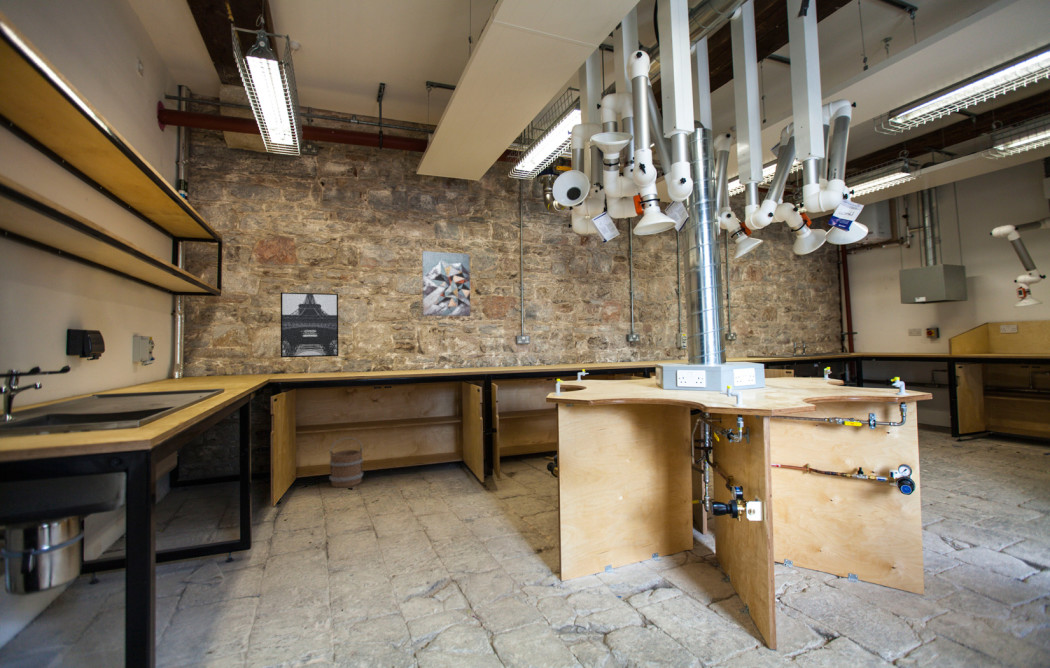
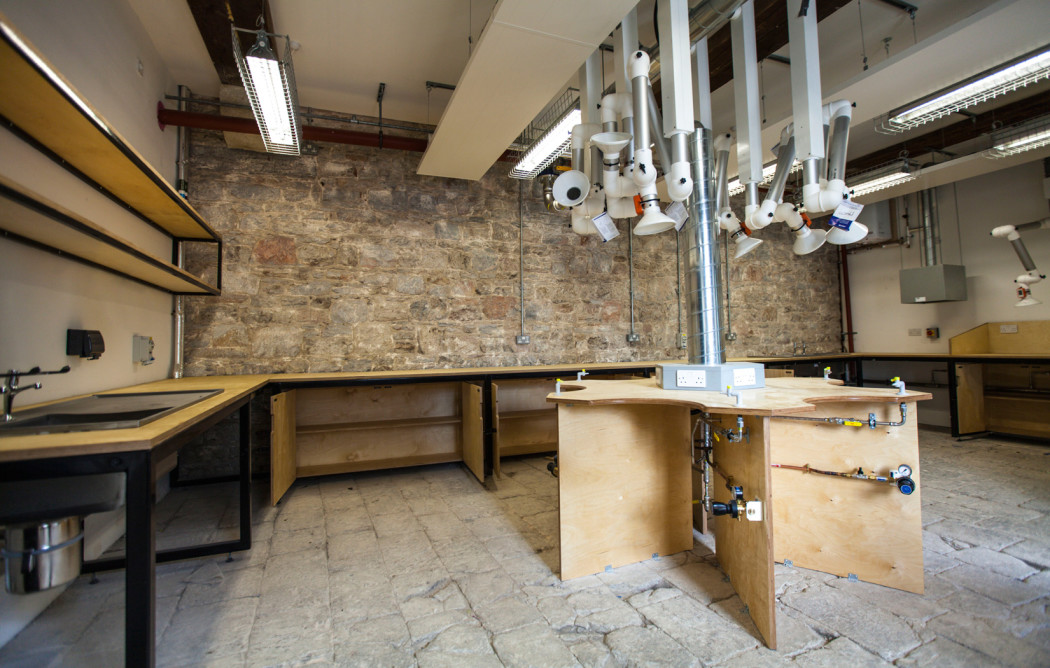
- wall art (310, 325)
- wall art (446, 284)
- bucket (346, 461)
